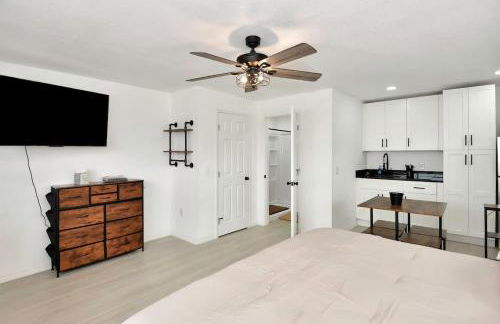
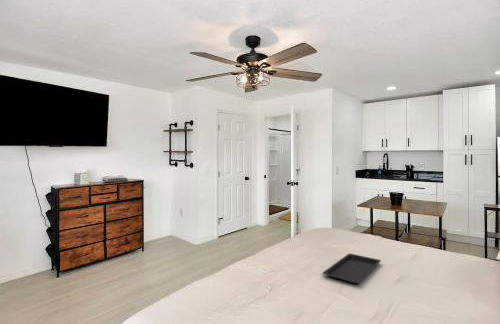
+ serving tray (353, 268)
